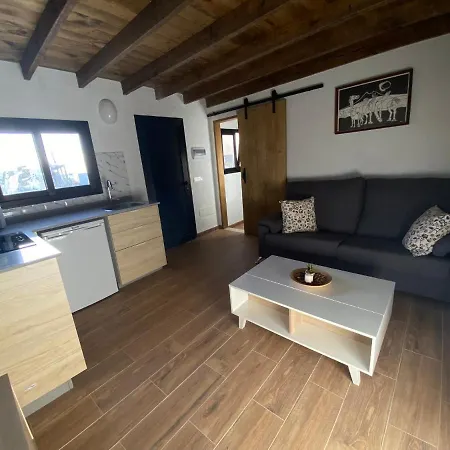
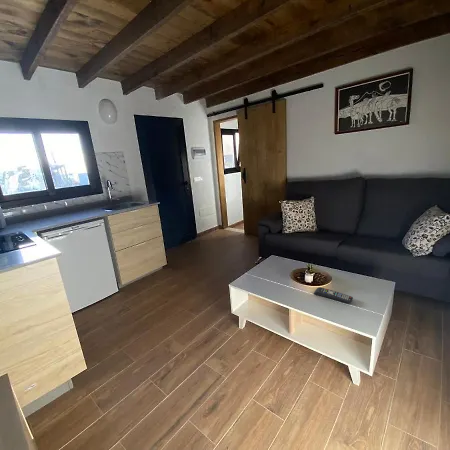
+ remote control (332, 294)
